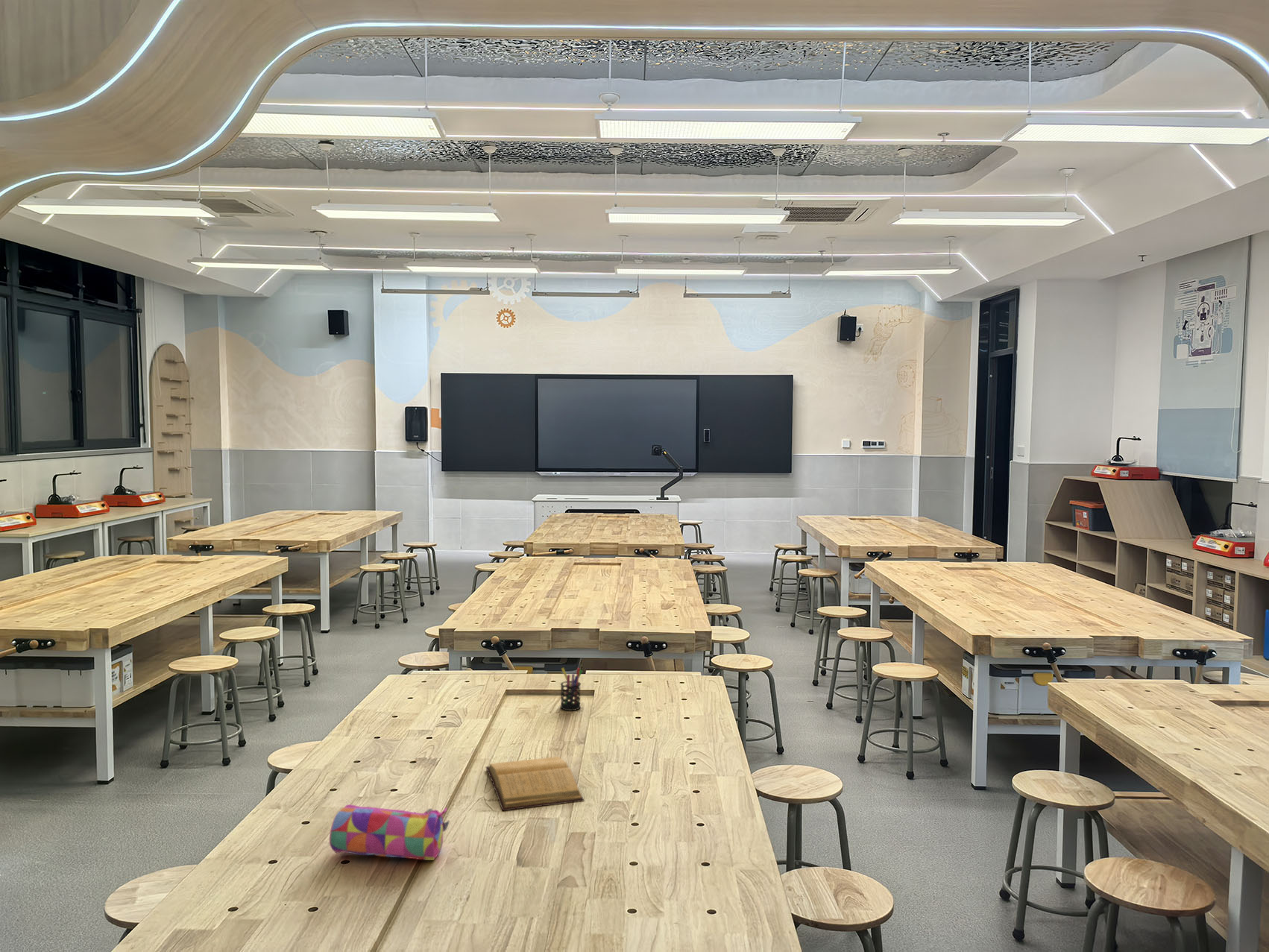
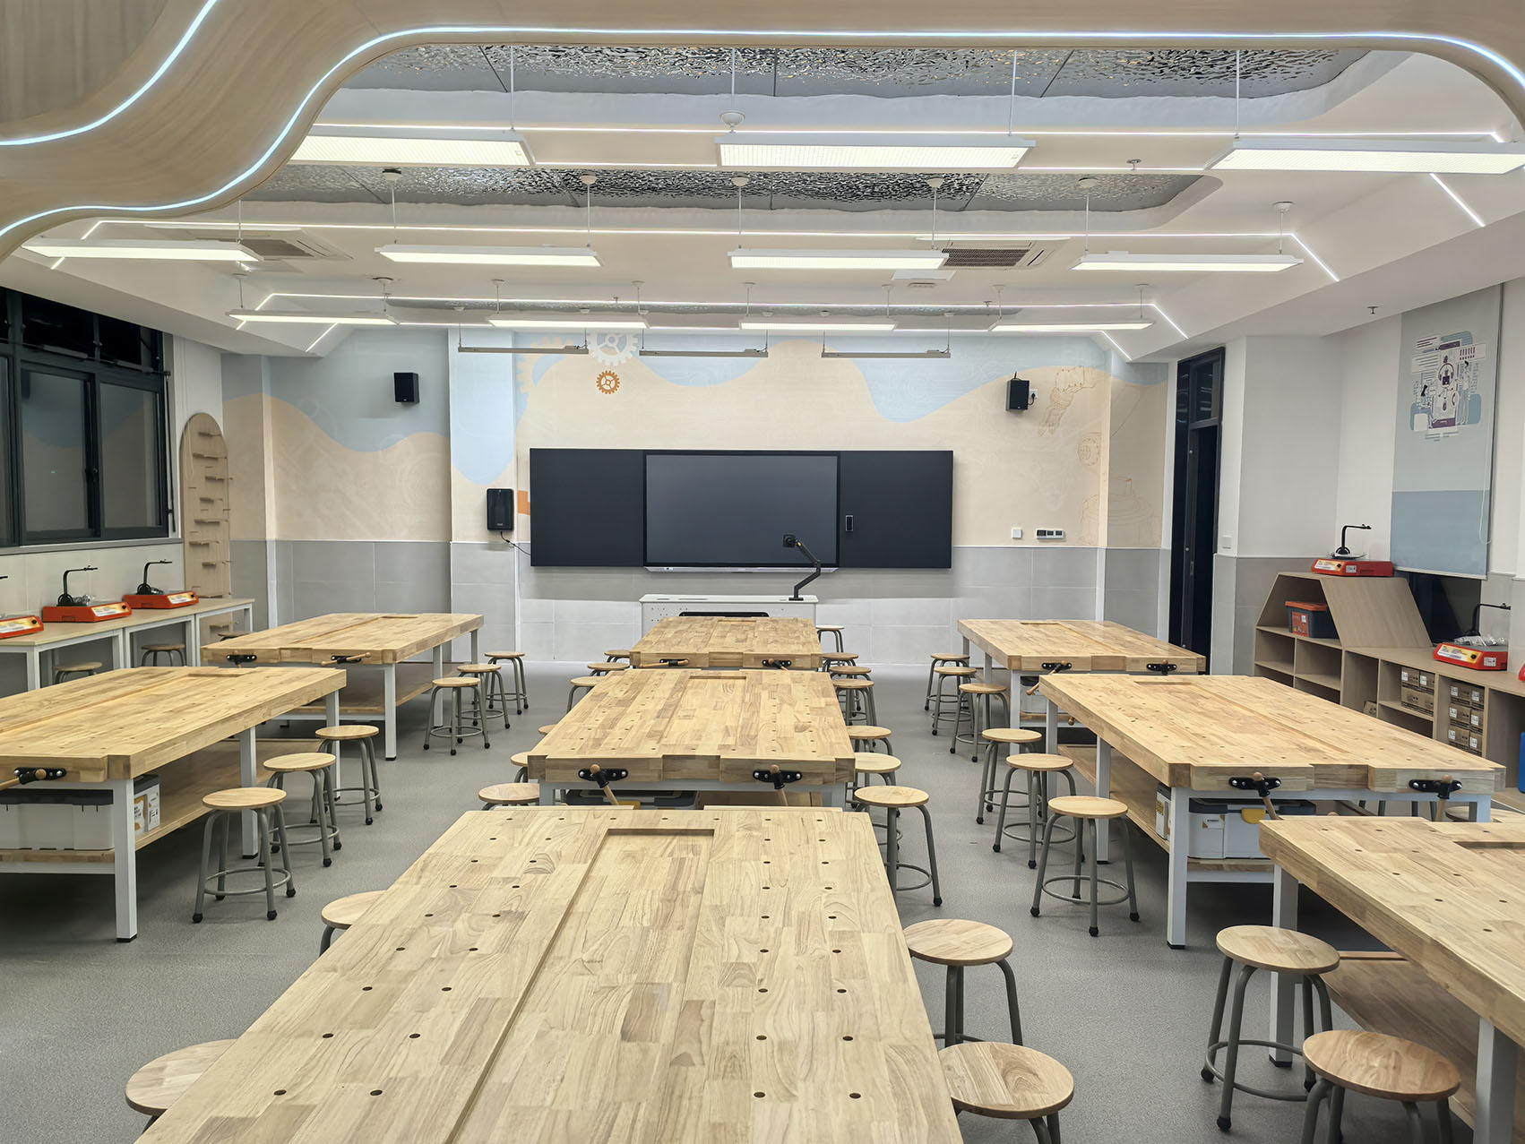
- pencil case (390, 830)
- book (532, 776)
- pen holder (573, 687)
